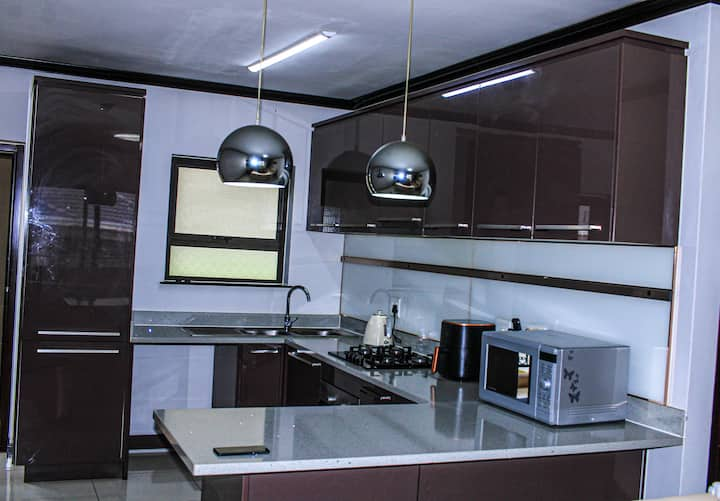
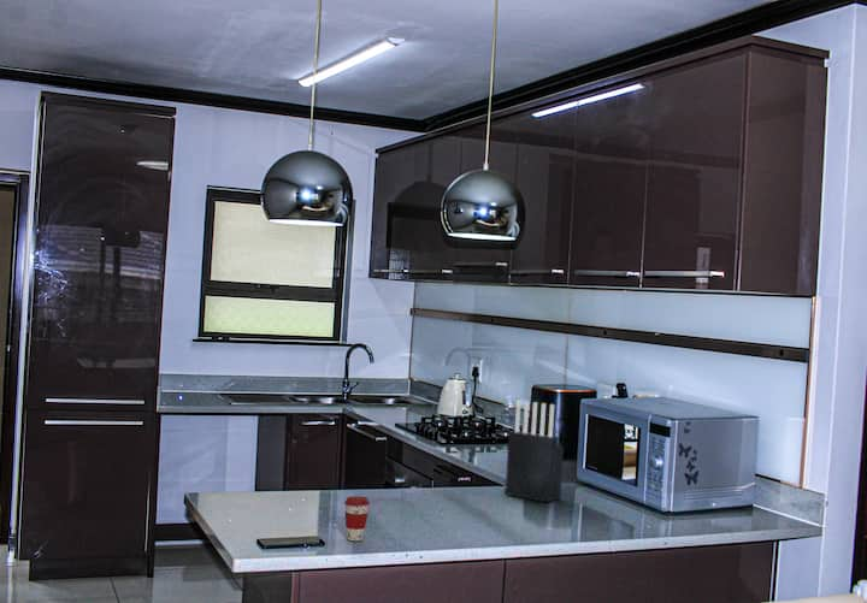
+ coffee cup (355, 518)
+ knife block (536, 449)
